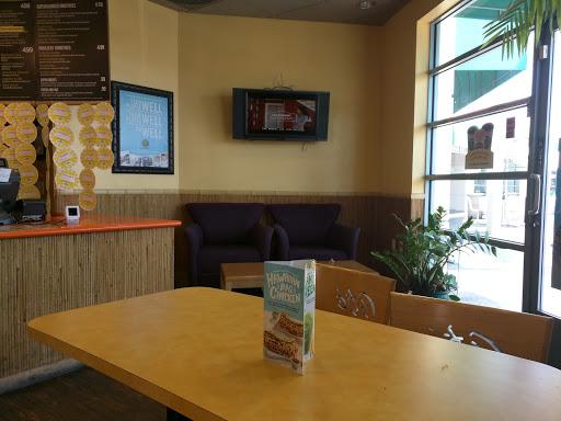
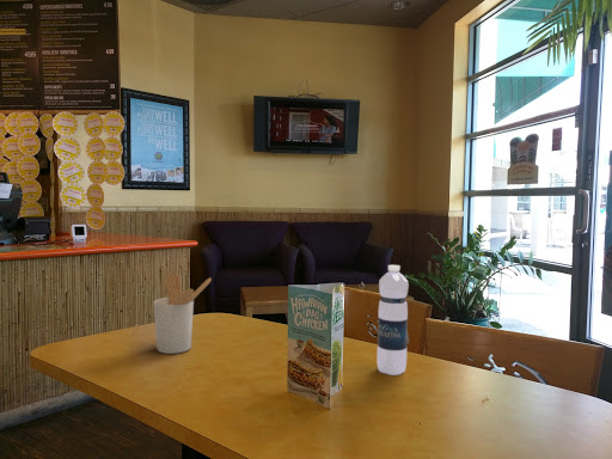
+ utensil holder (184, 312)
+ water bottle (392, 318)
